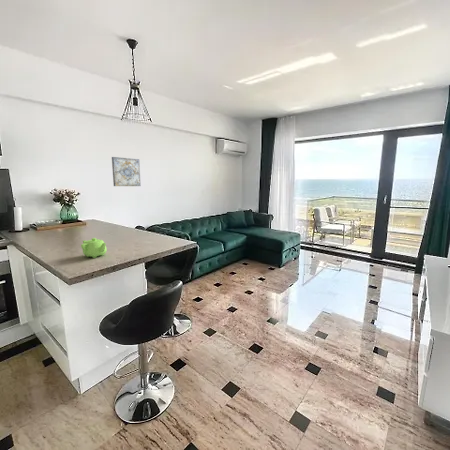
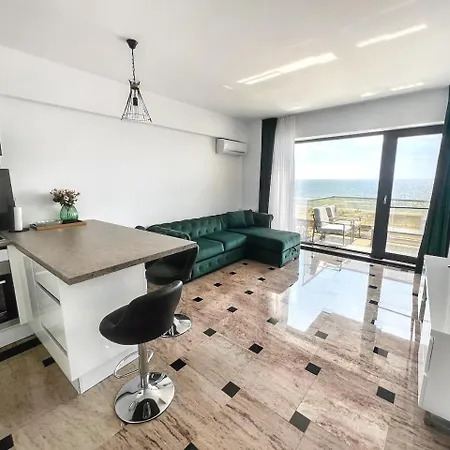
- wall art (126, 172)
- teapot (92, 247)
